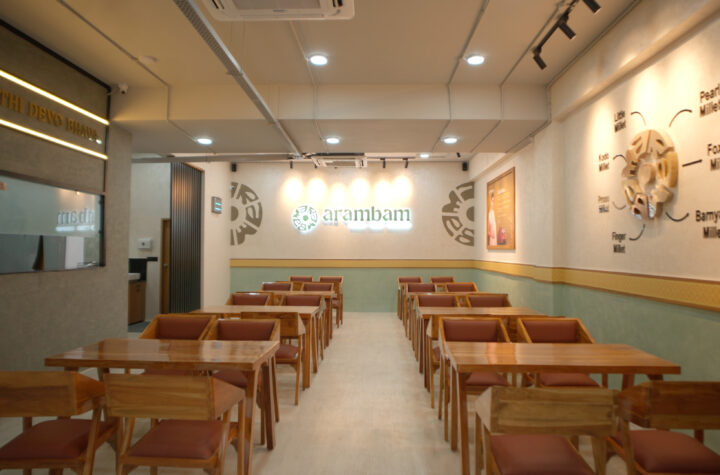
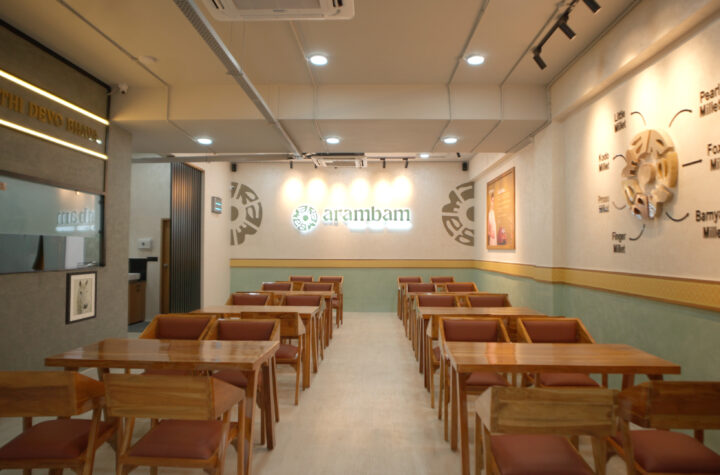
+ wall art (81, 296)
